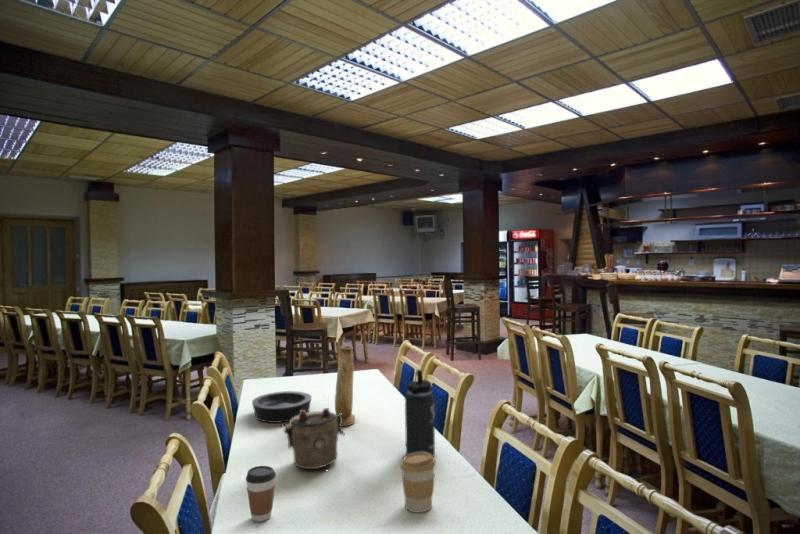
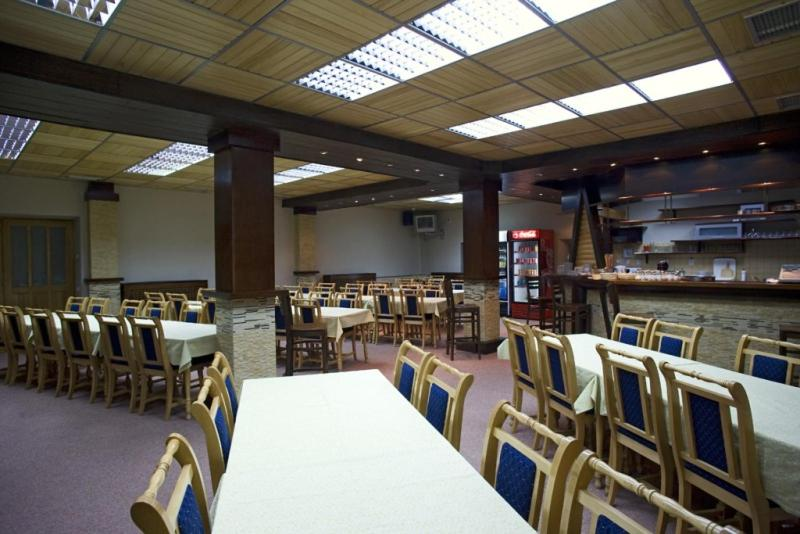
- coffee cup (261, 493)
- bowl (282, 406)
- thermos bottle (418, 413)
- vase (343, 384)
- coffee cup (418, 480)
- teapot (313, 435)
